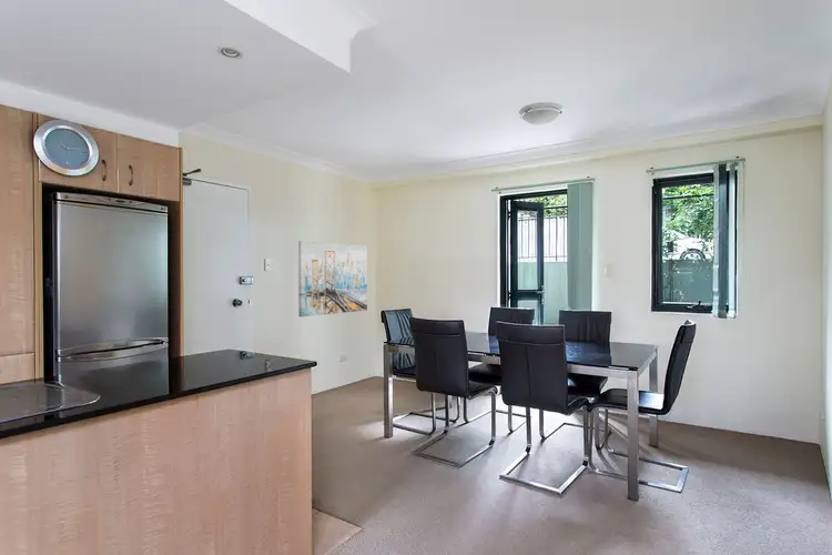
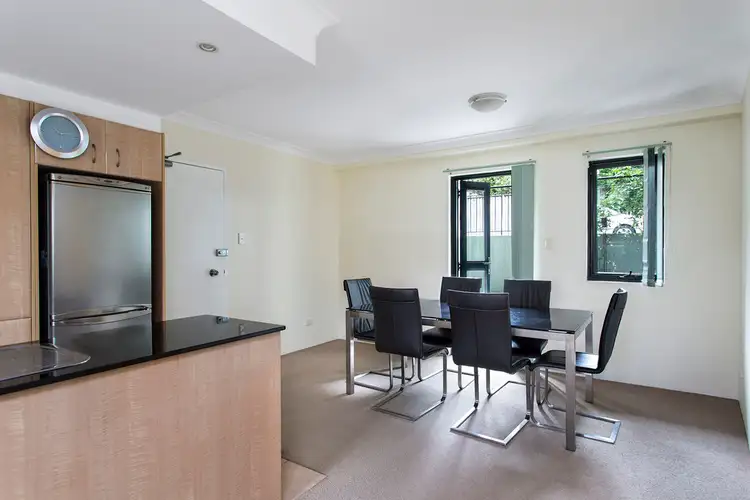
- wall art (335, 278)
